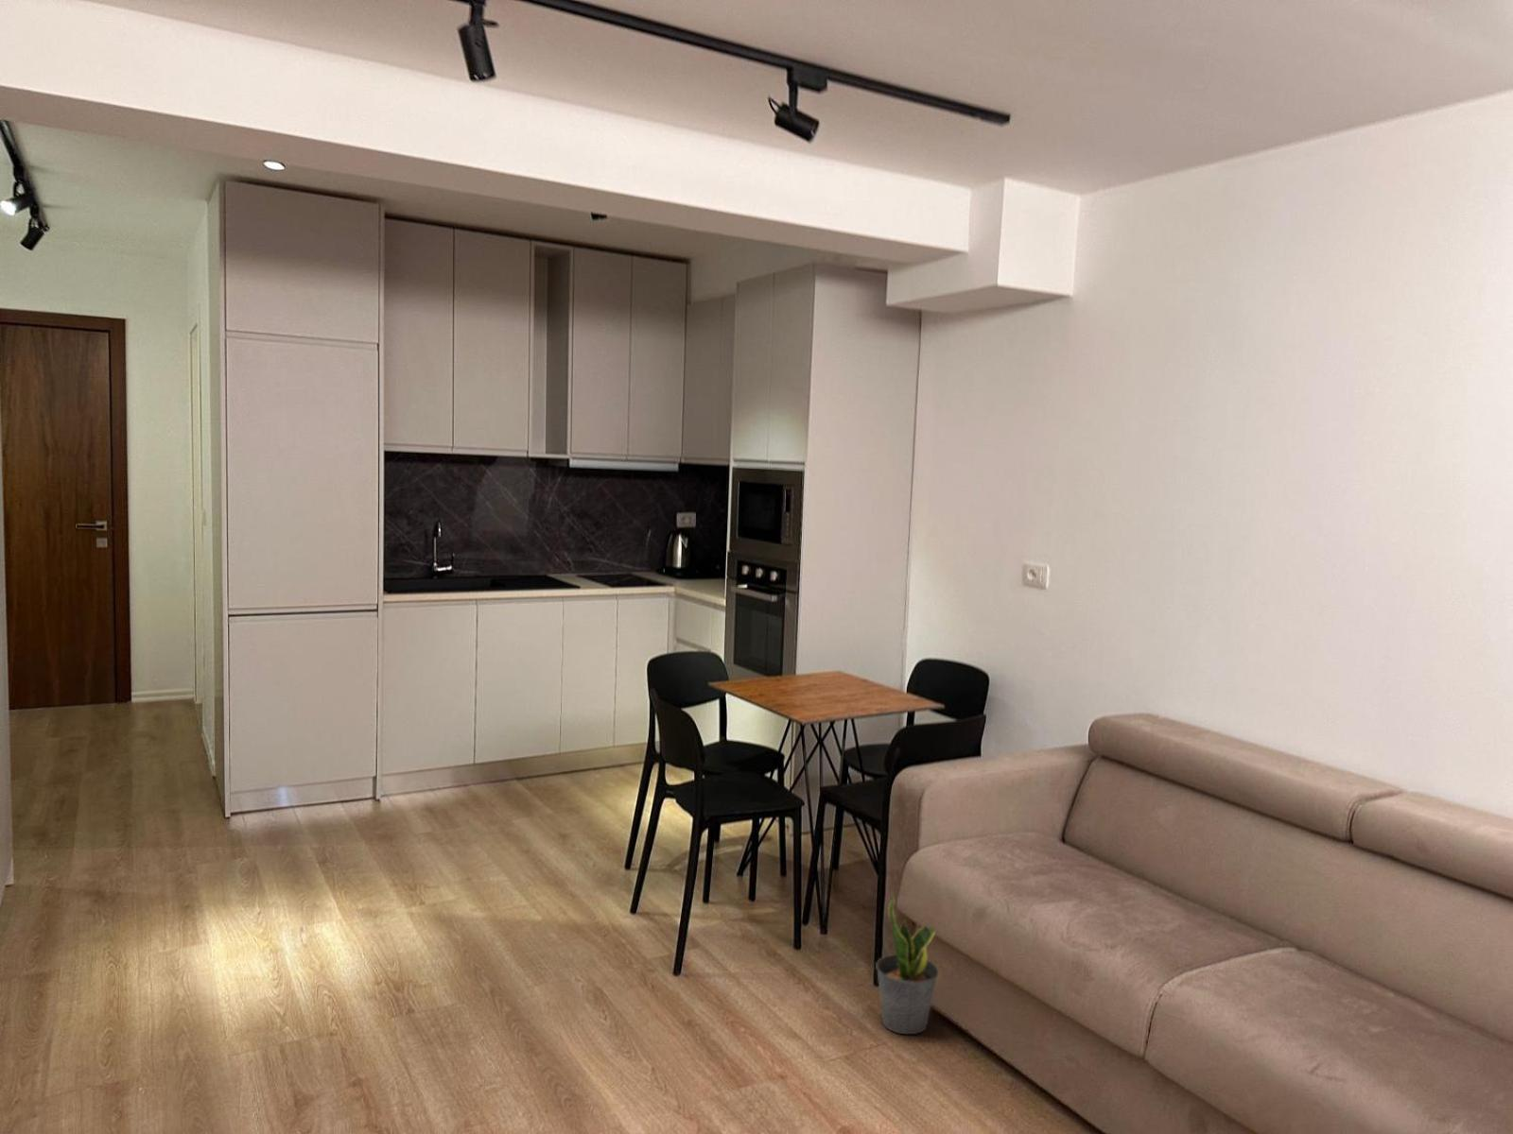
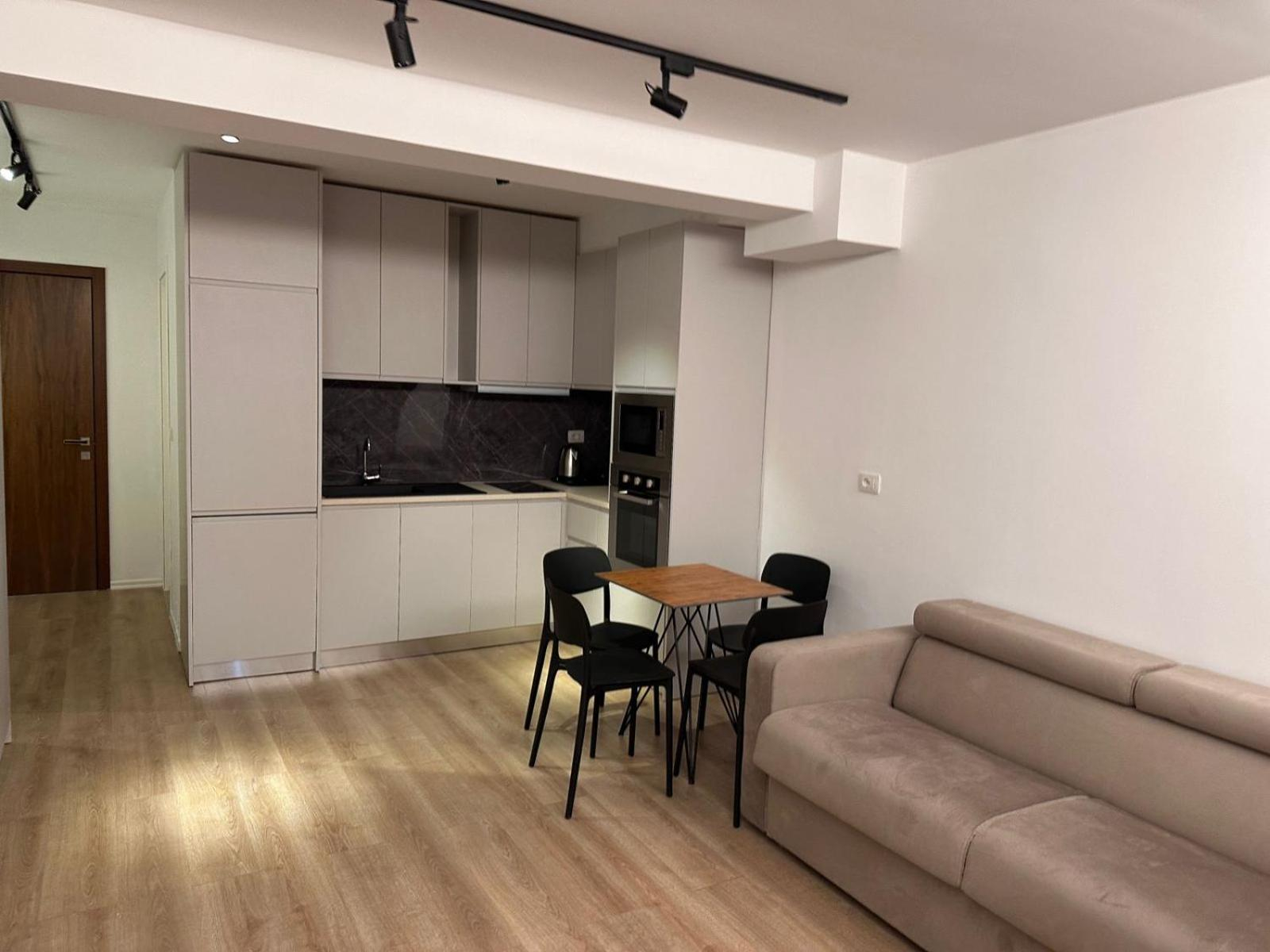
- potted plant (908, 955)
